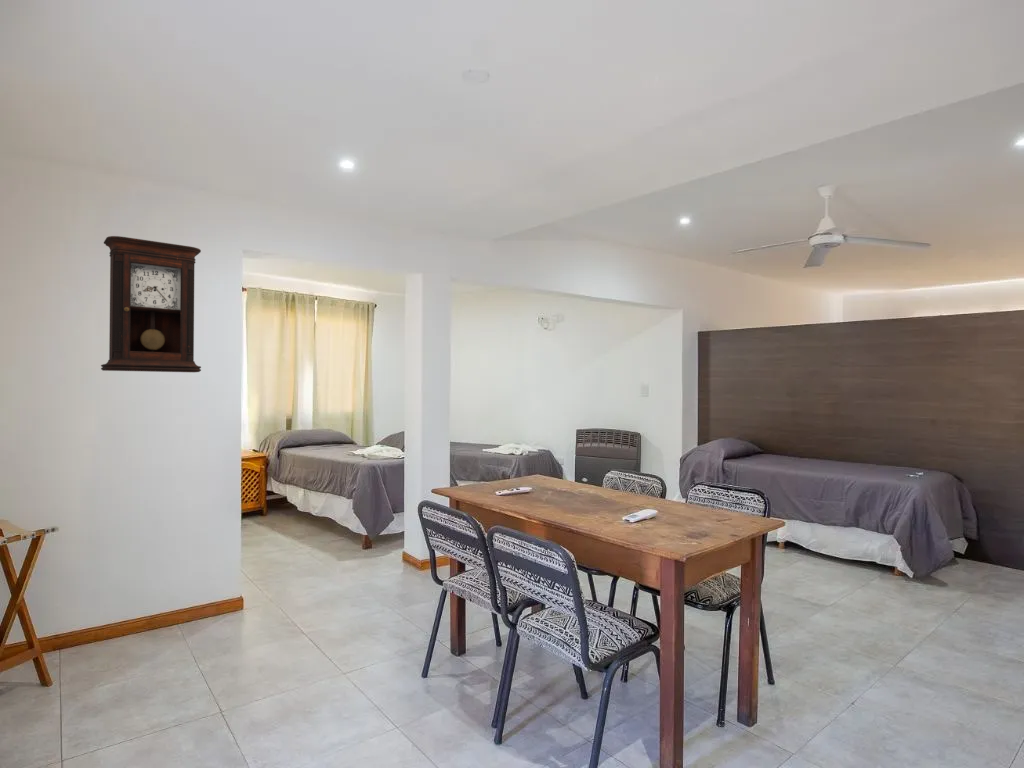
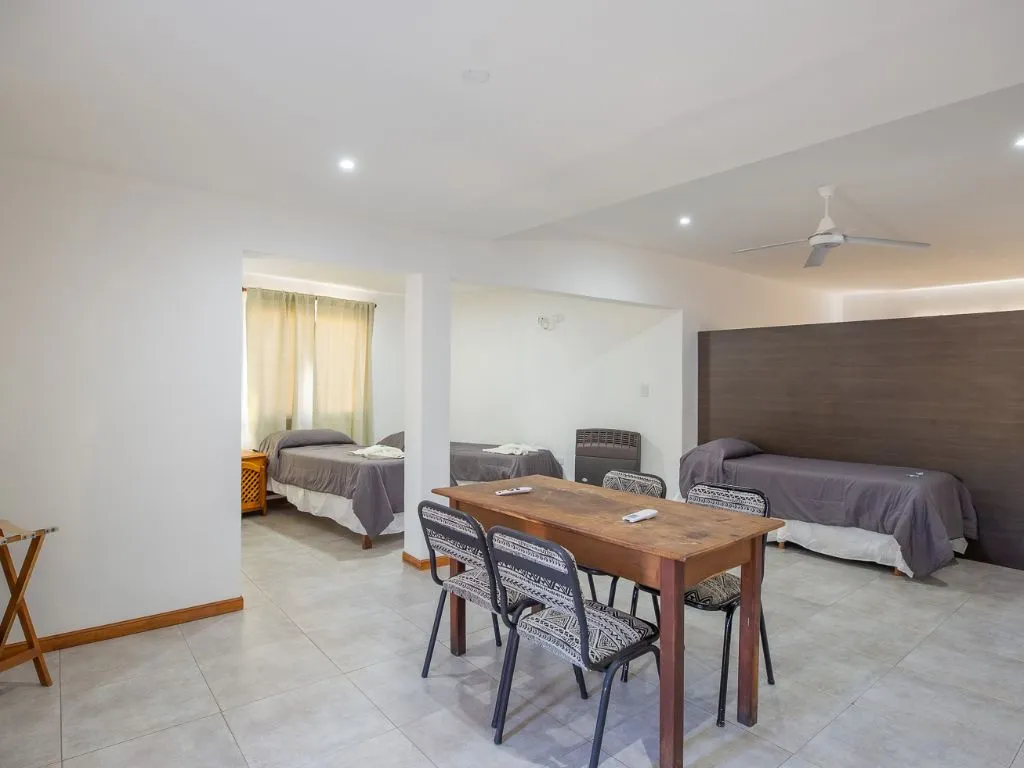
- pendulum clock (154, 307)
